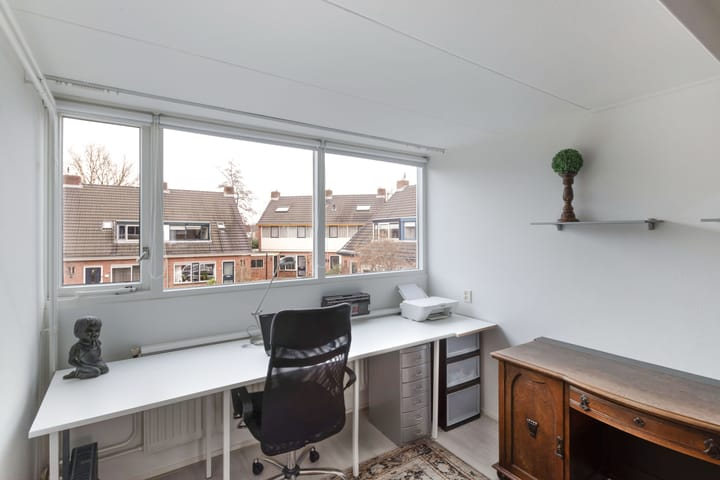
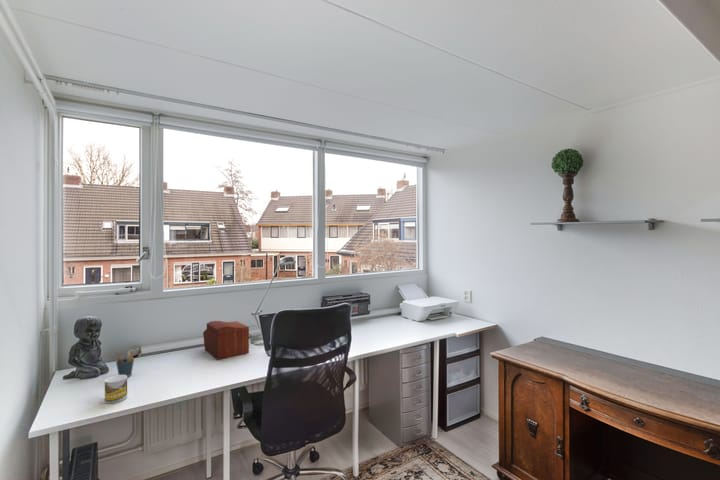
+ sewing box (226, 335)
+ pen holder (125, 364)
+ mug (114, 387)
